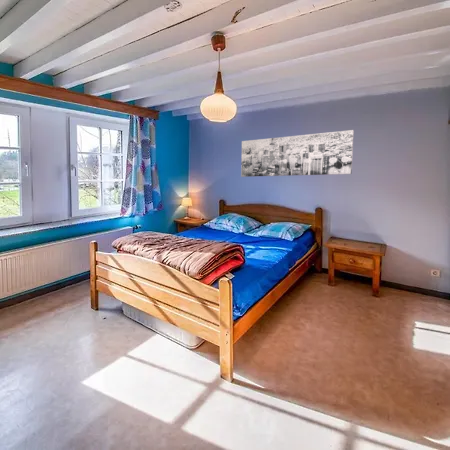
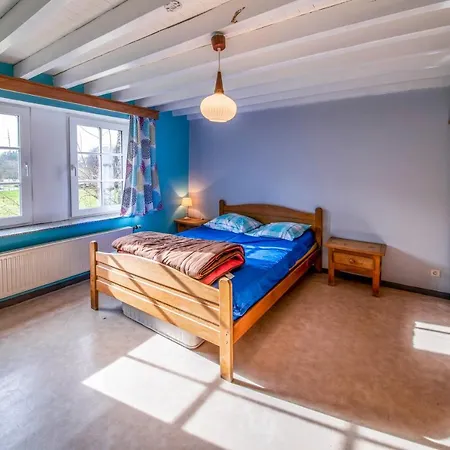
- wall art (291, 156)
